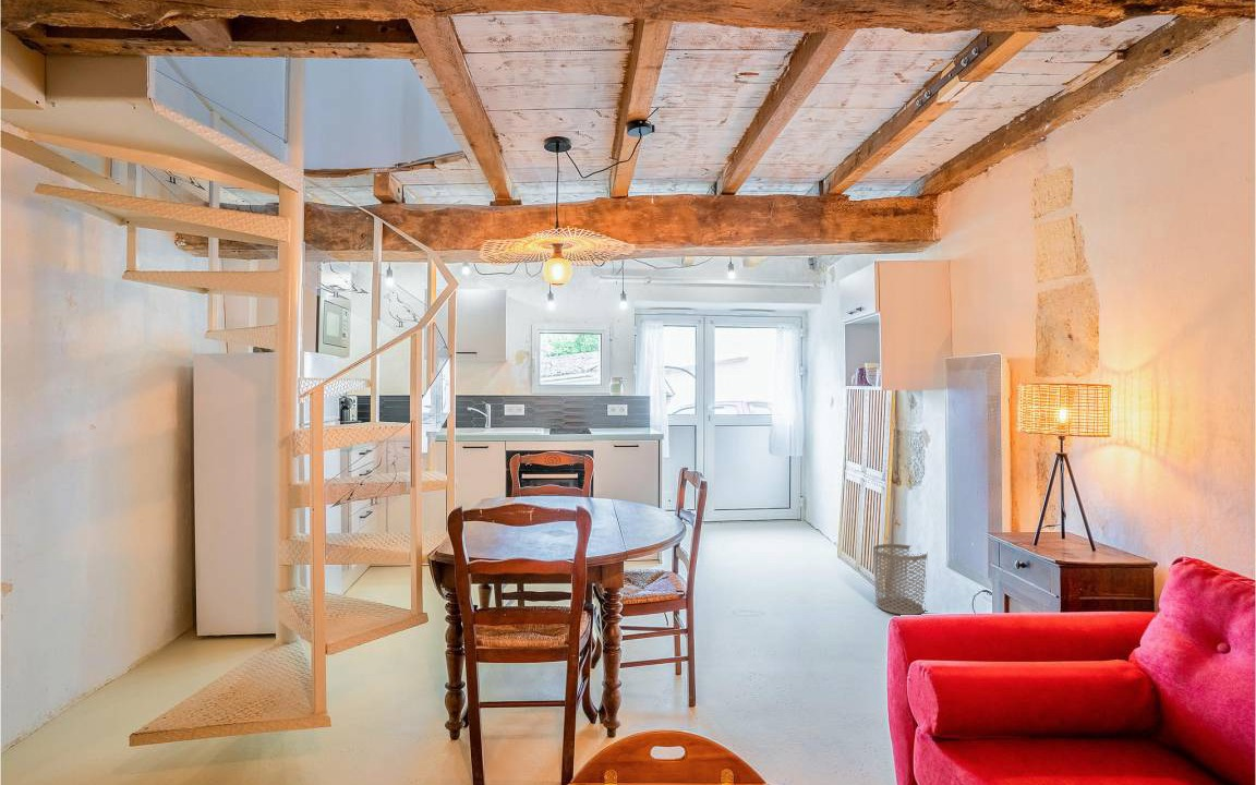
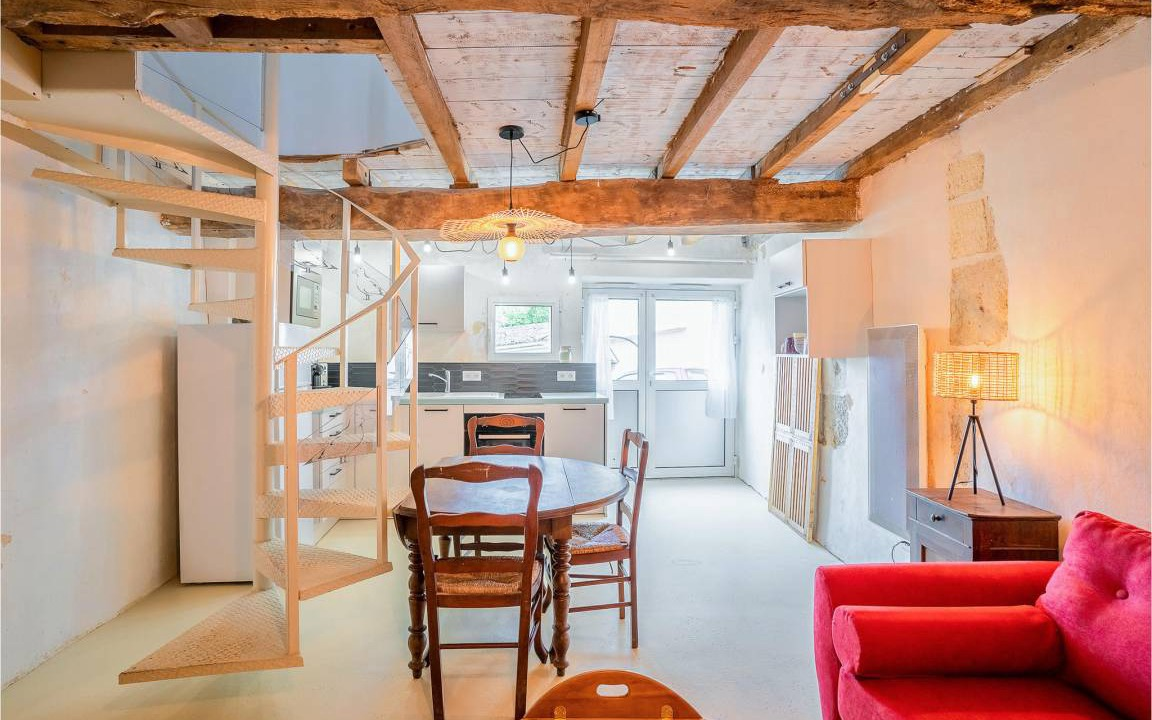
- waste bin (899, 578)
